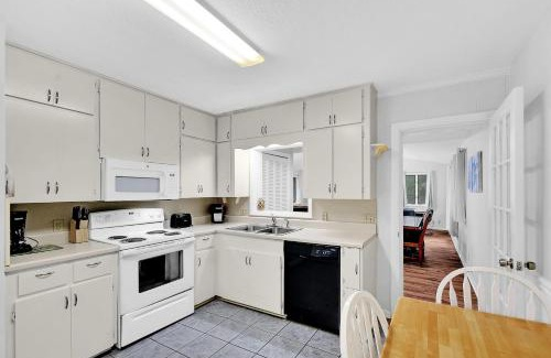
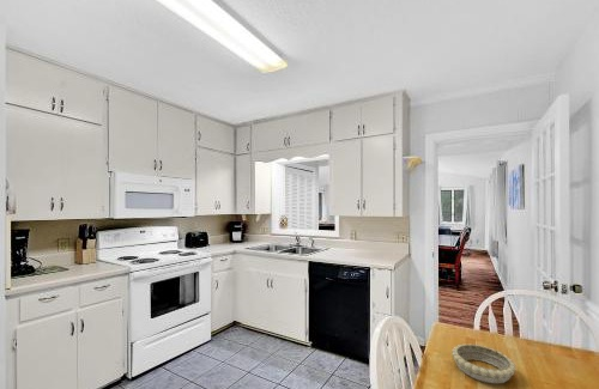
+ decorative bowl (482, 360)
